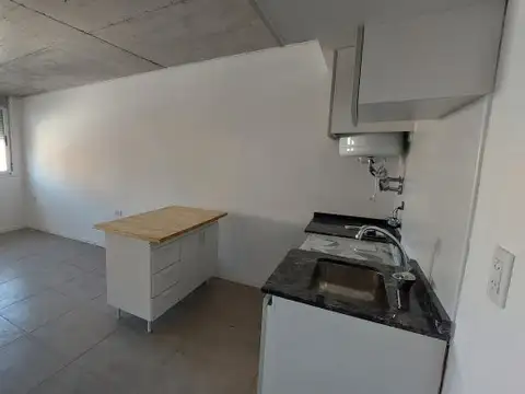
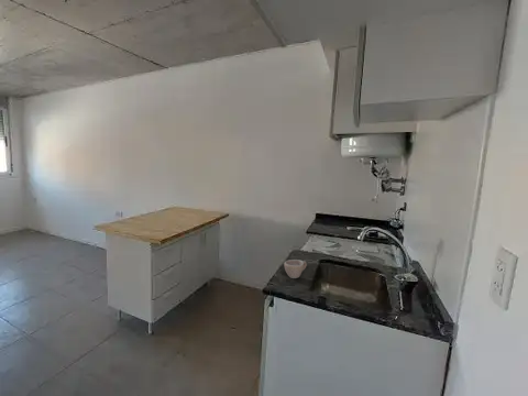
+ cup (296, 268)
